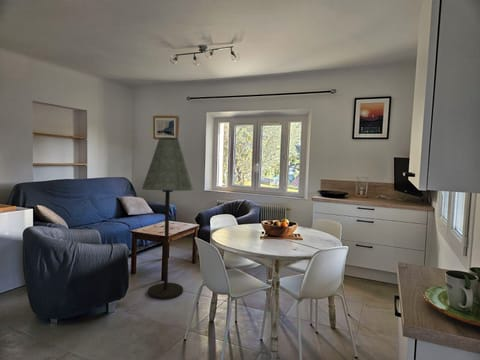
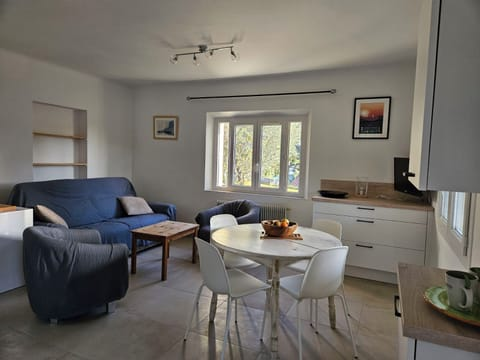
- floor lamp (167, 215)
